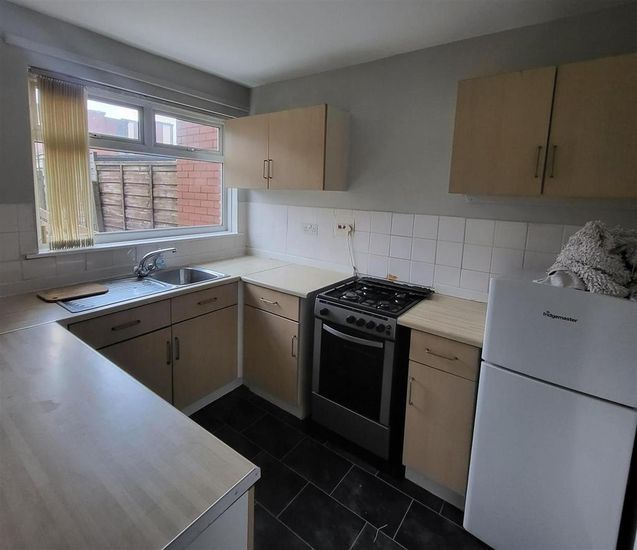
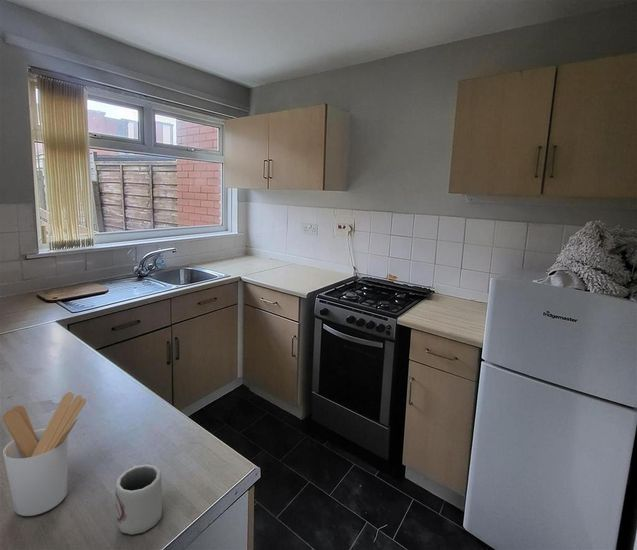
+ utensil holder (50, 448)
+ cup (138, 493)
